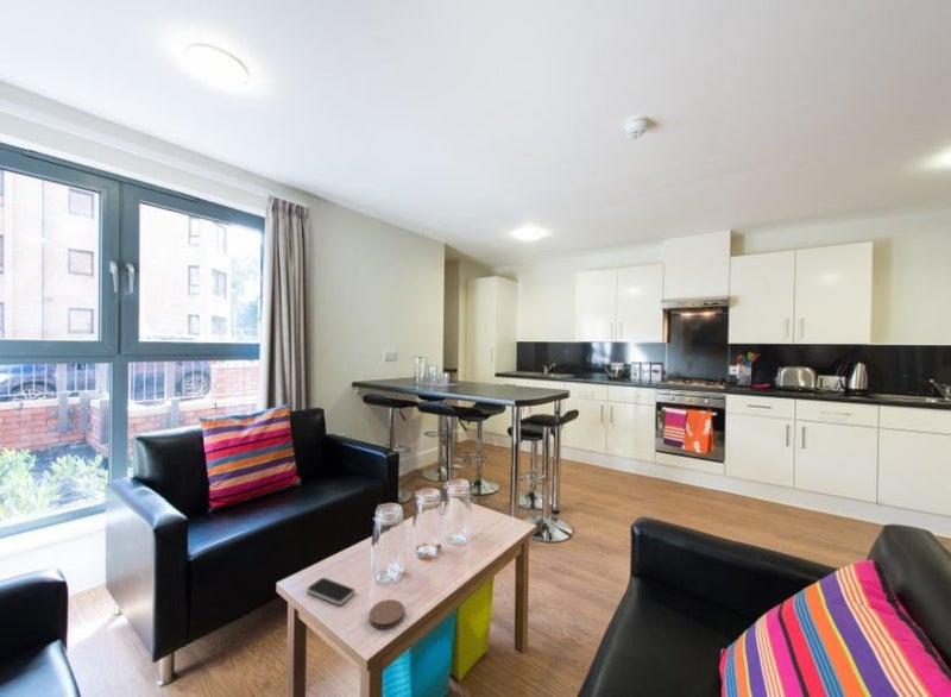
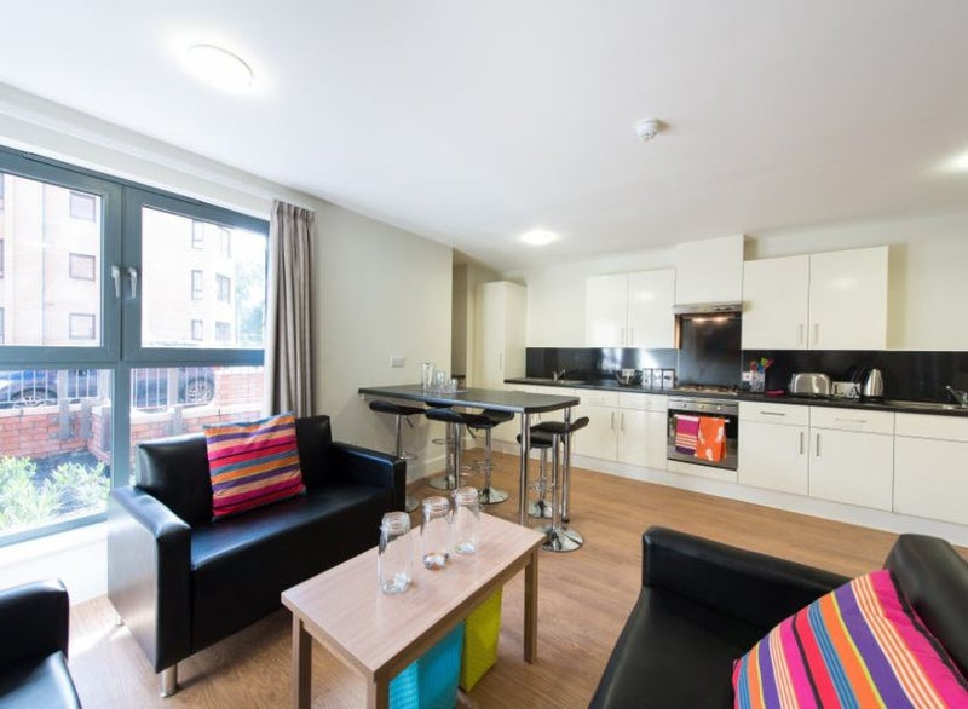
- smartphone (330, 590)
- coaster (386, 613)
